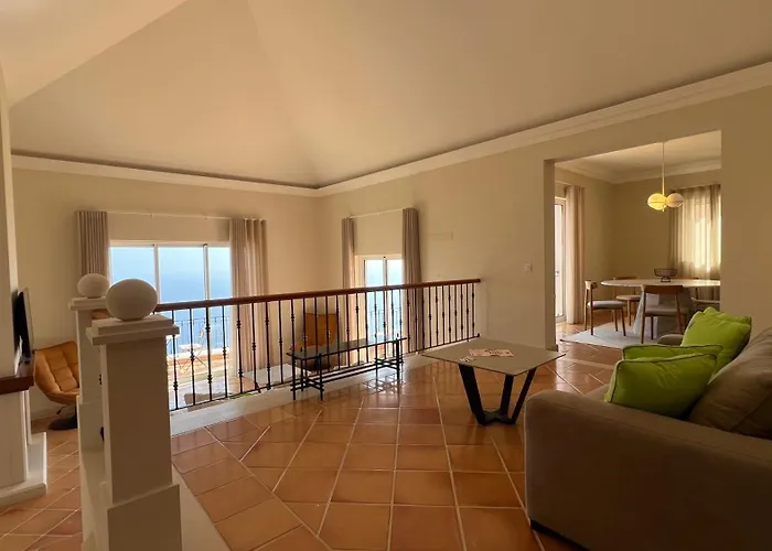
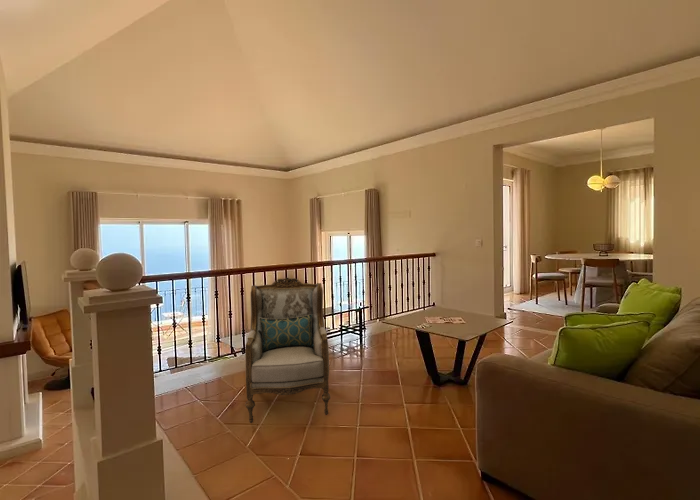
+ armchair (287, 341)
